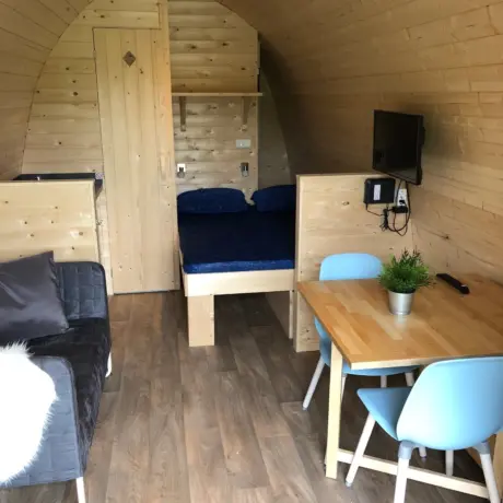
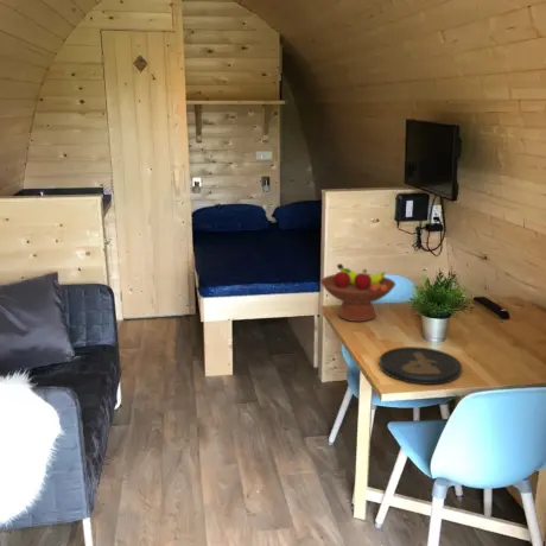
+ fruit bowl (357, 292)
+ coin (419, 364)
